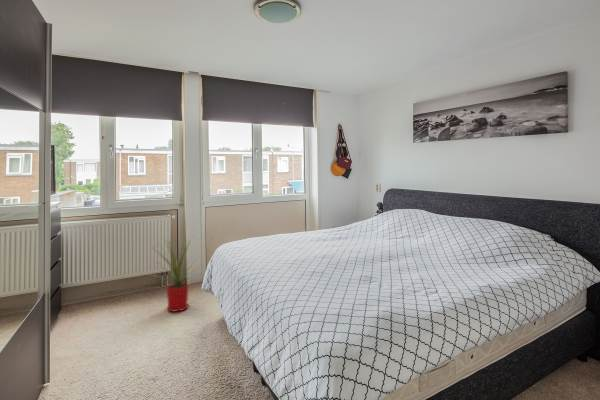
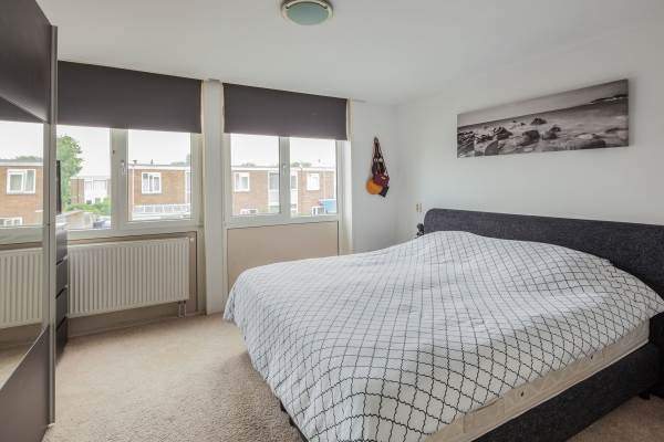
- house plant (178, 272)
